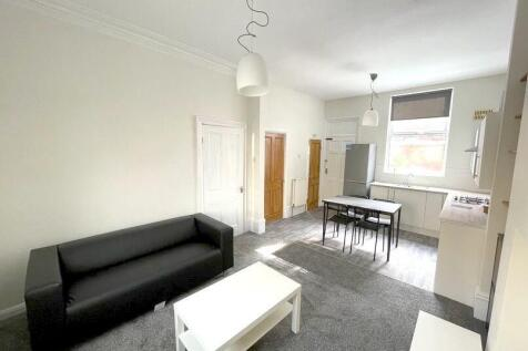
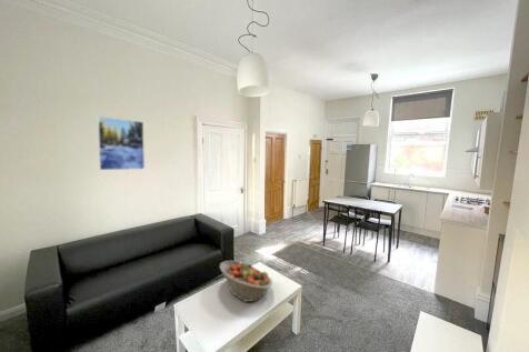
+ fruit basket (244, 278)
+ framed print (122, 144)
